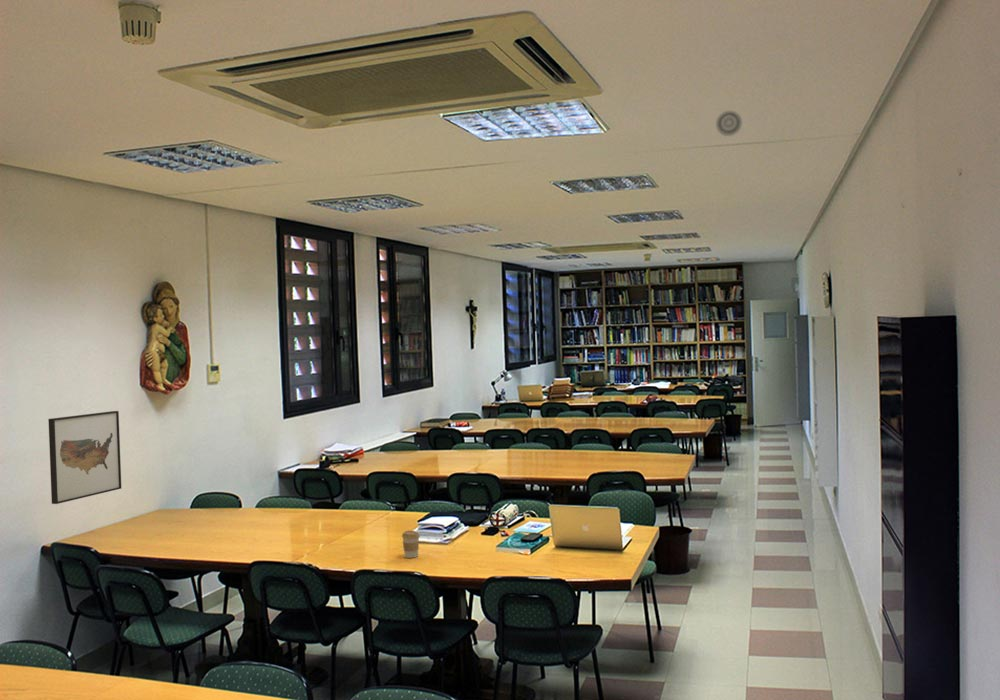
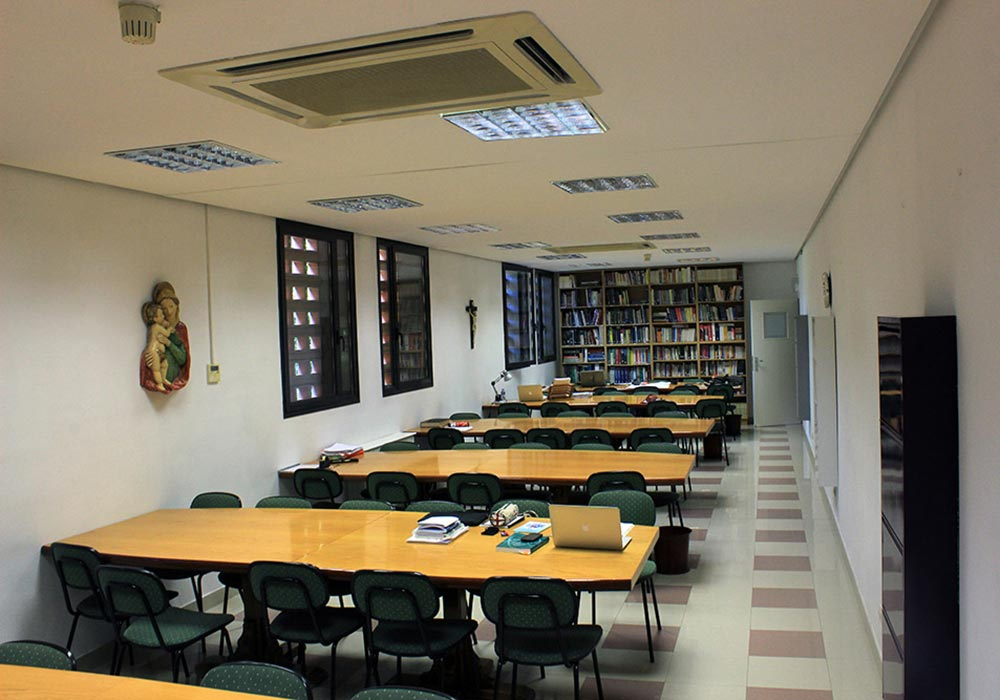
- smoke detector (728, 122)
- coffee cup (411, 544)
- wall art (86, 455)
